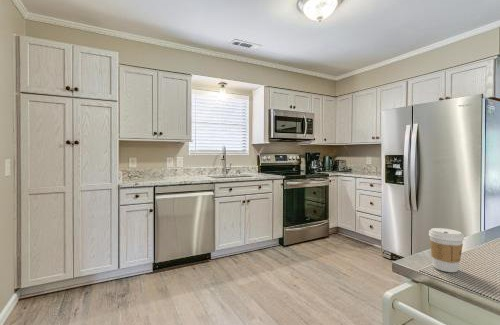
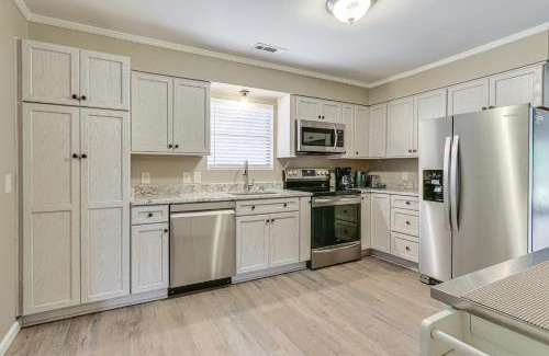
- coffee cup (445, 248)
